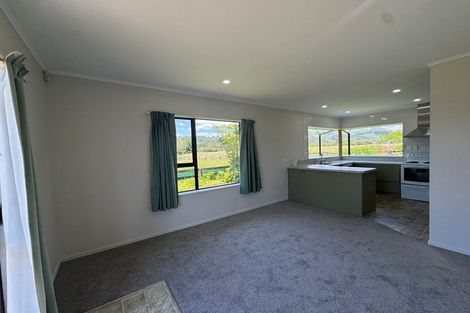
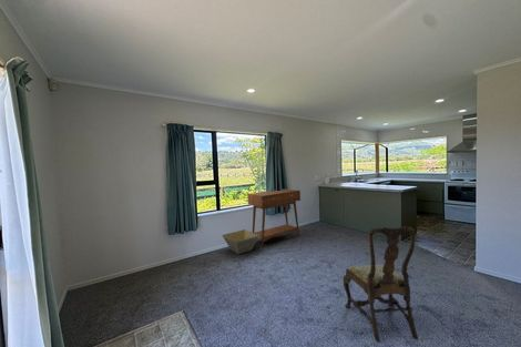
+ basket (241, 242)
+ console table (275, 206)
+ dining chair (381, 269)
